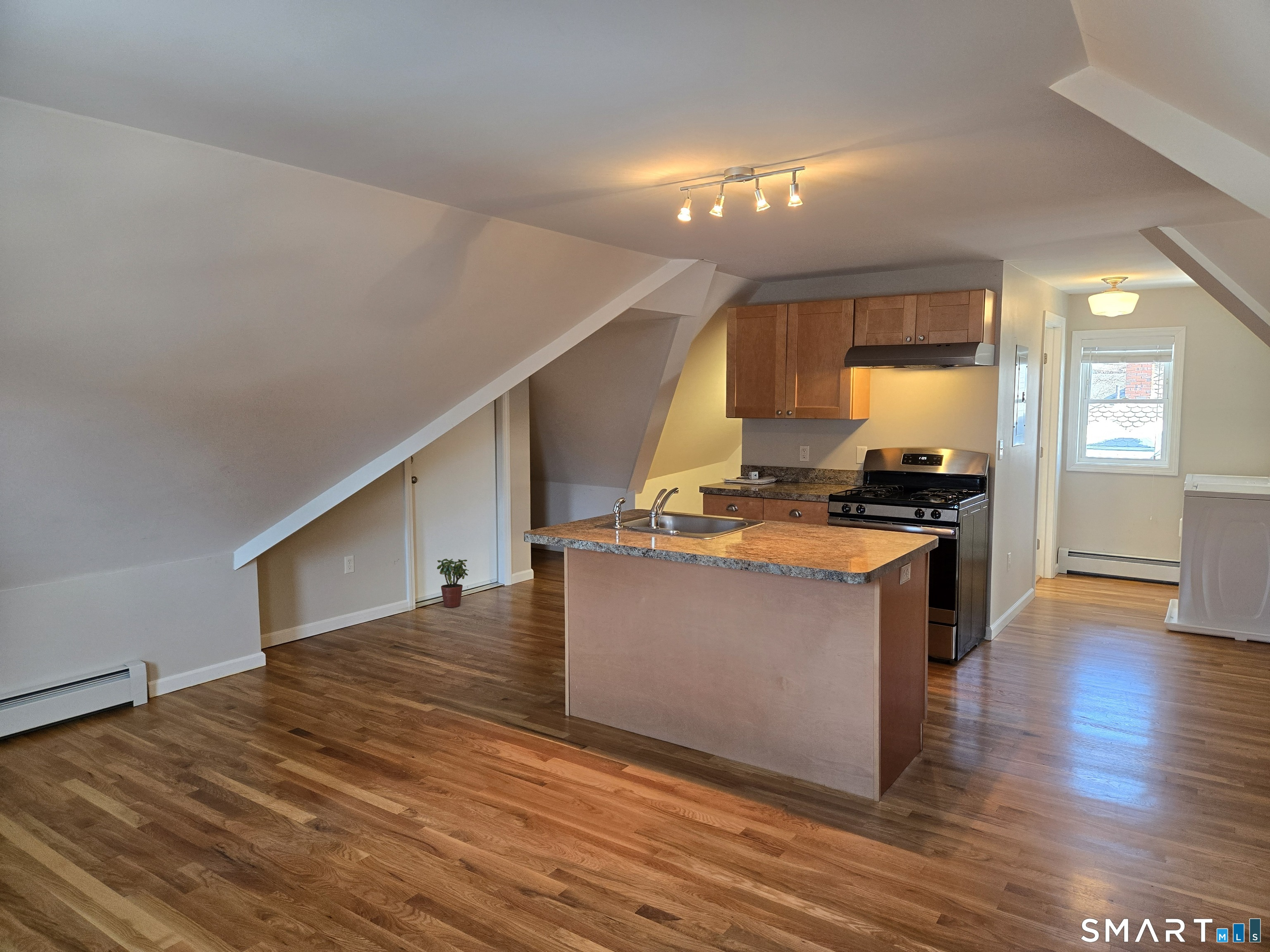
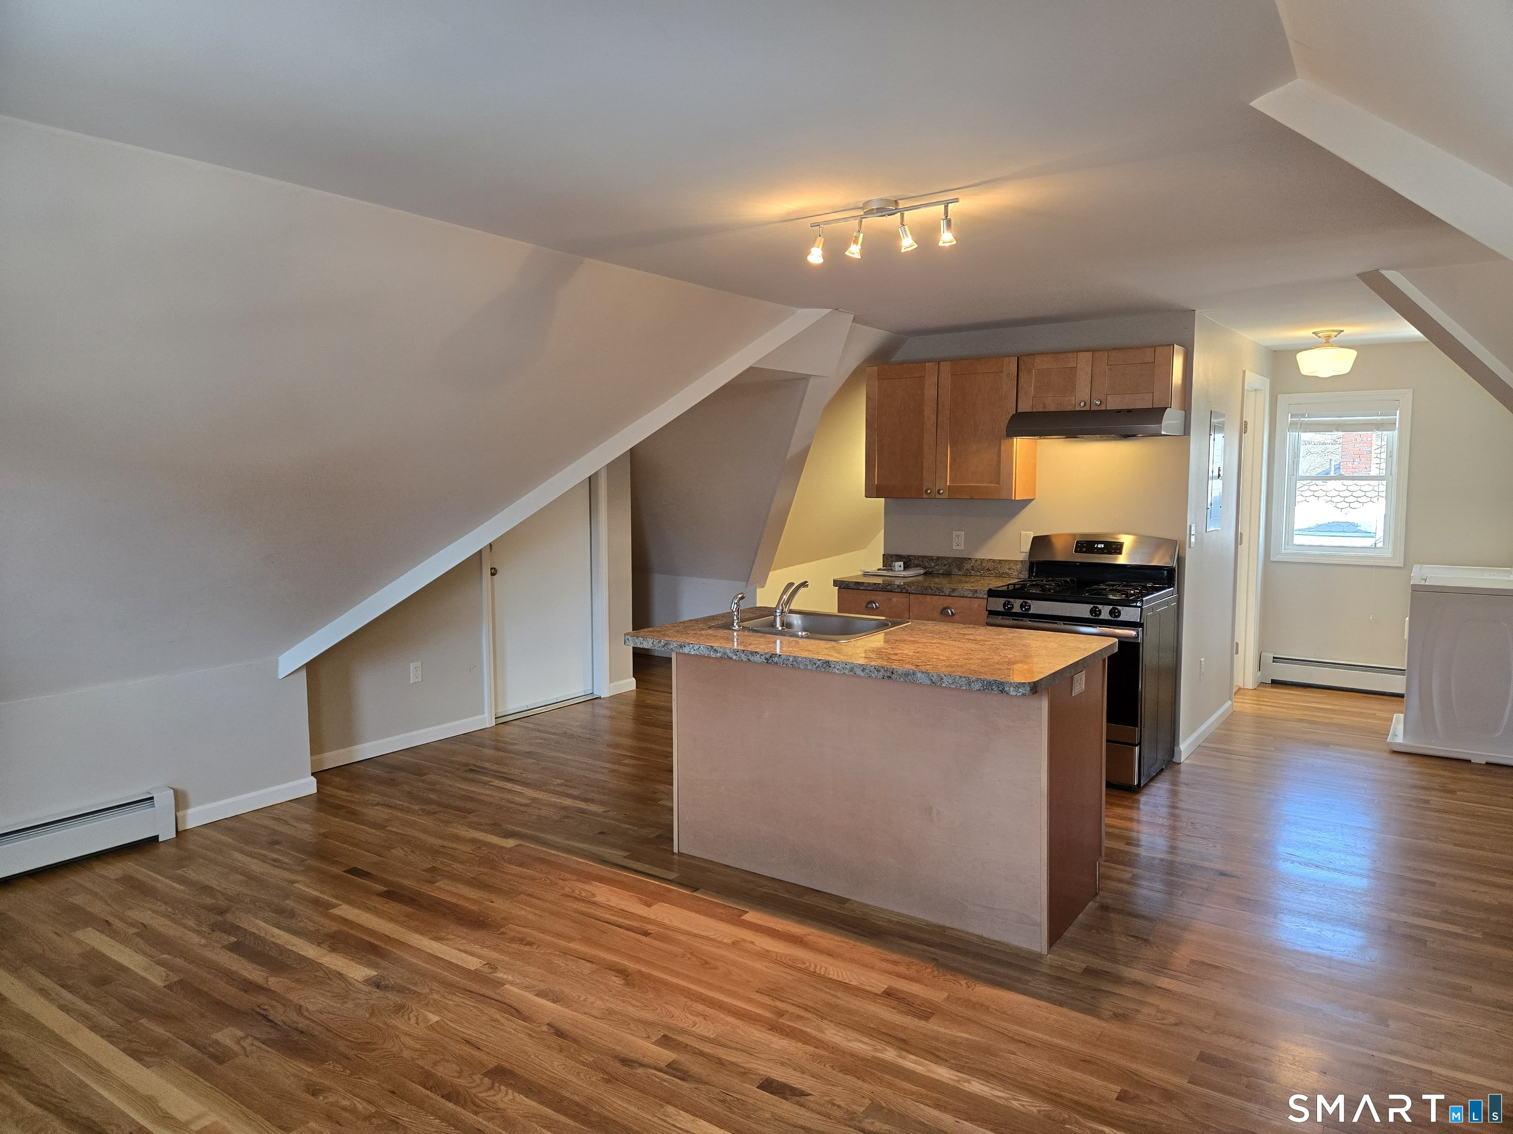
- potted plant (449, 581)
